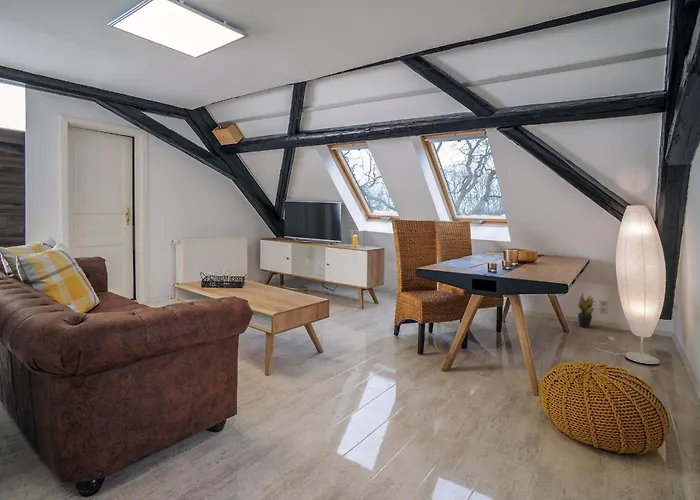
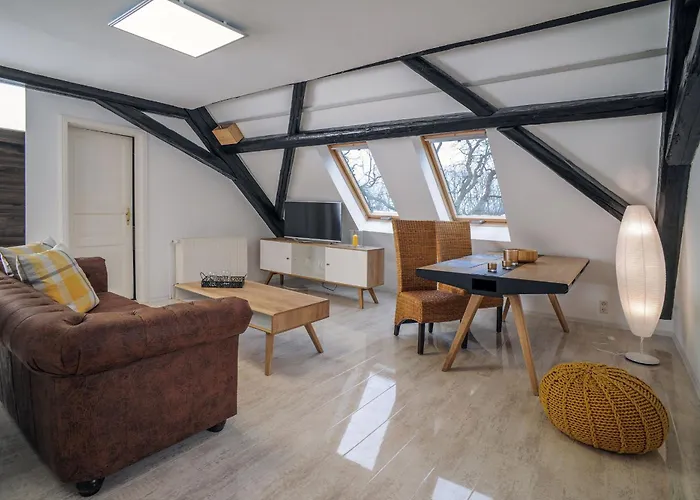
- potted plant (586, 309)
